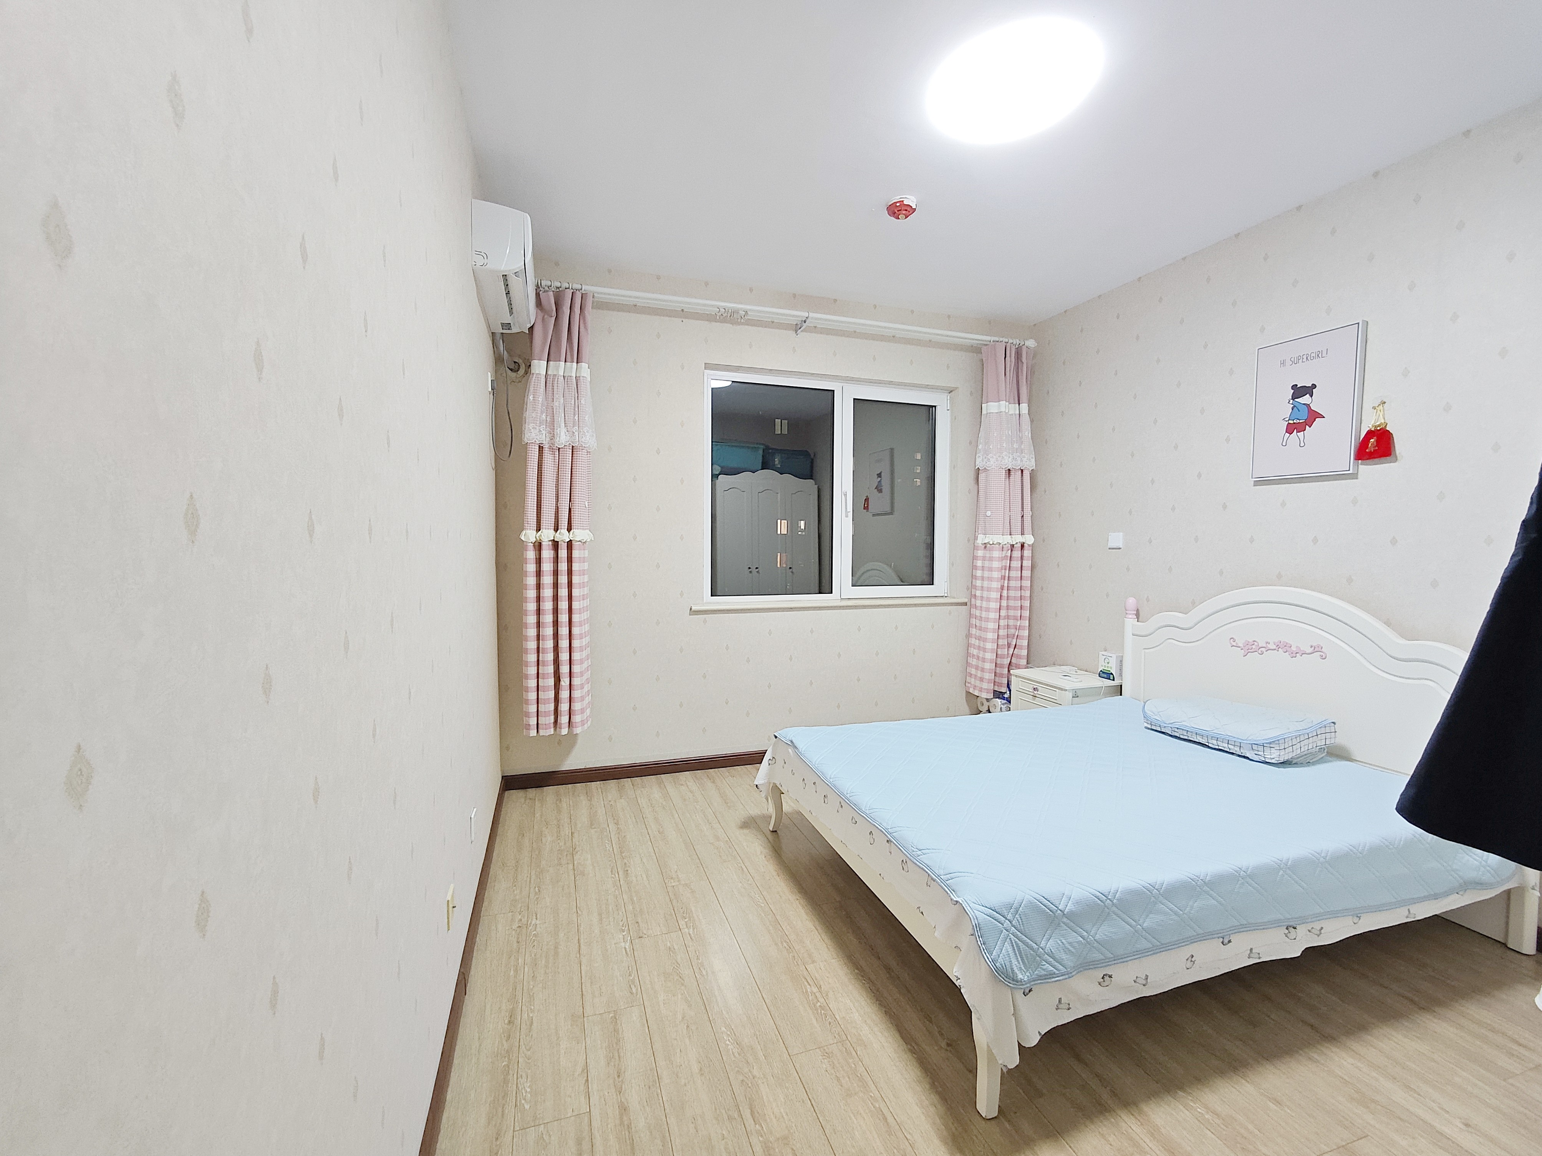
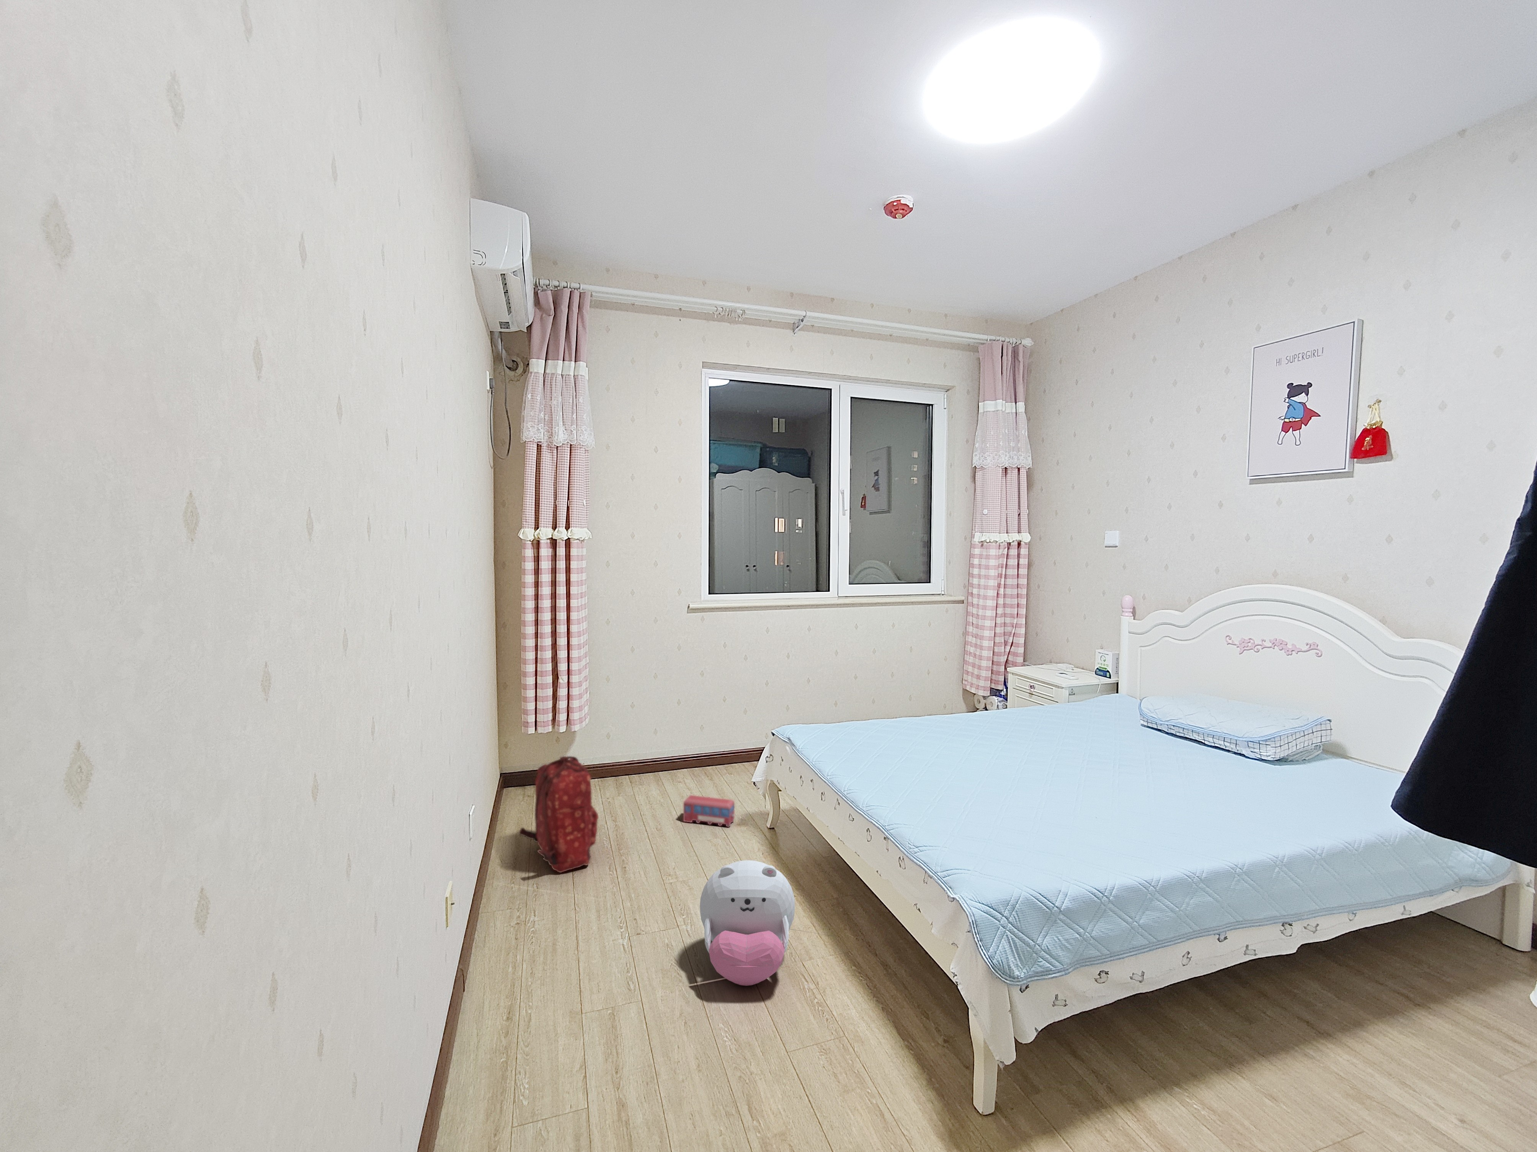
+ backpack (558, 808)
+ plush toy (747, 915)
+ toy train (709, 811)
